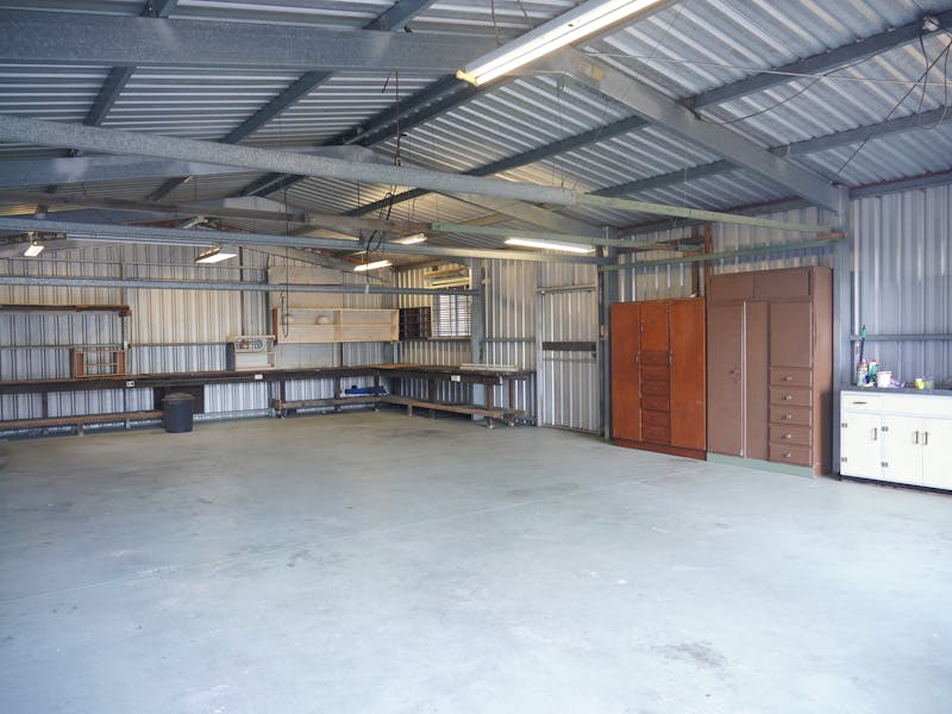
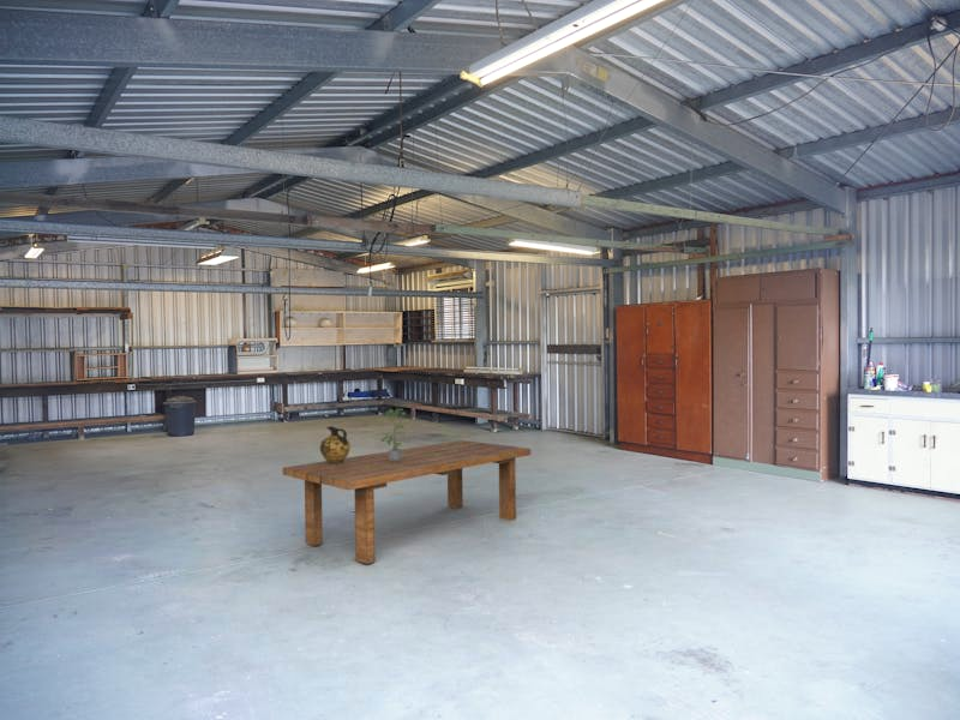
+ dining table (416, 476)
+ ceramic jug (335, 444)
+ potted plant (395, 434)
